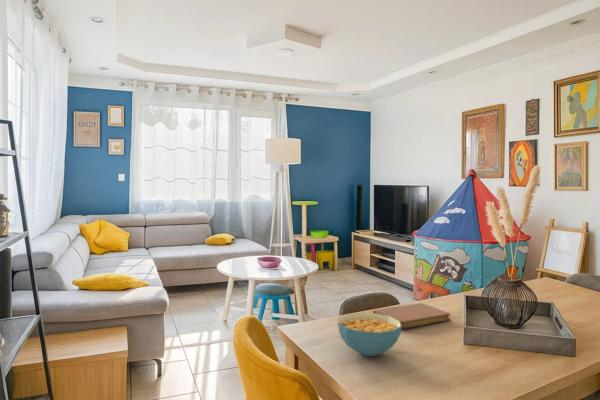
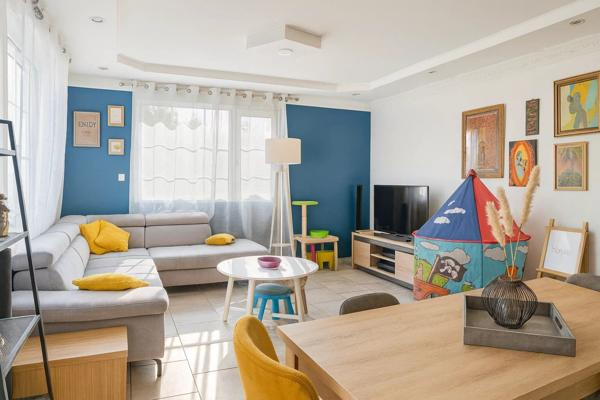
- notebook (411, 314)
- cereal bowl (368, 337)
